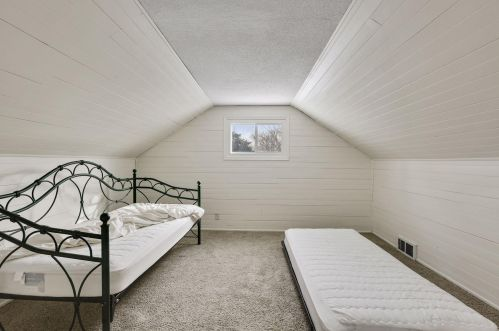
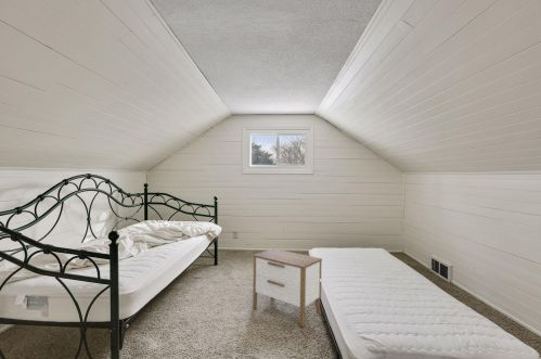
+ nightstand (285, 283)
